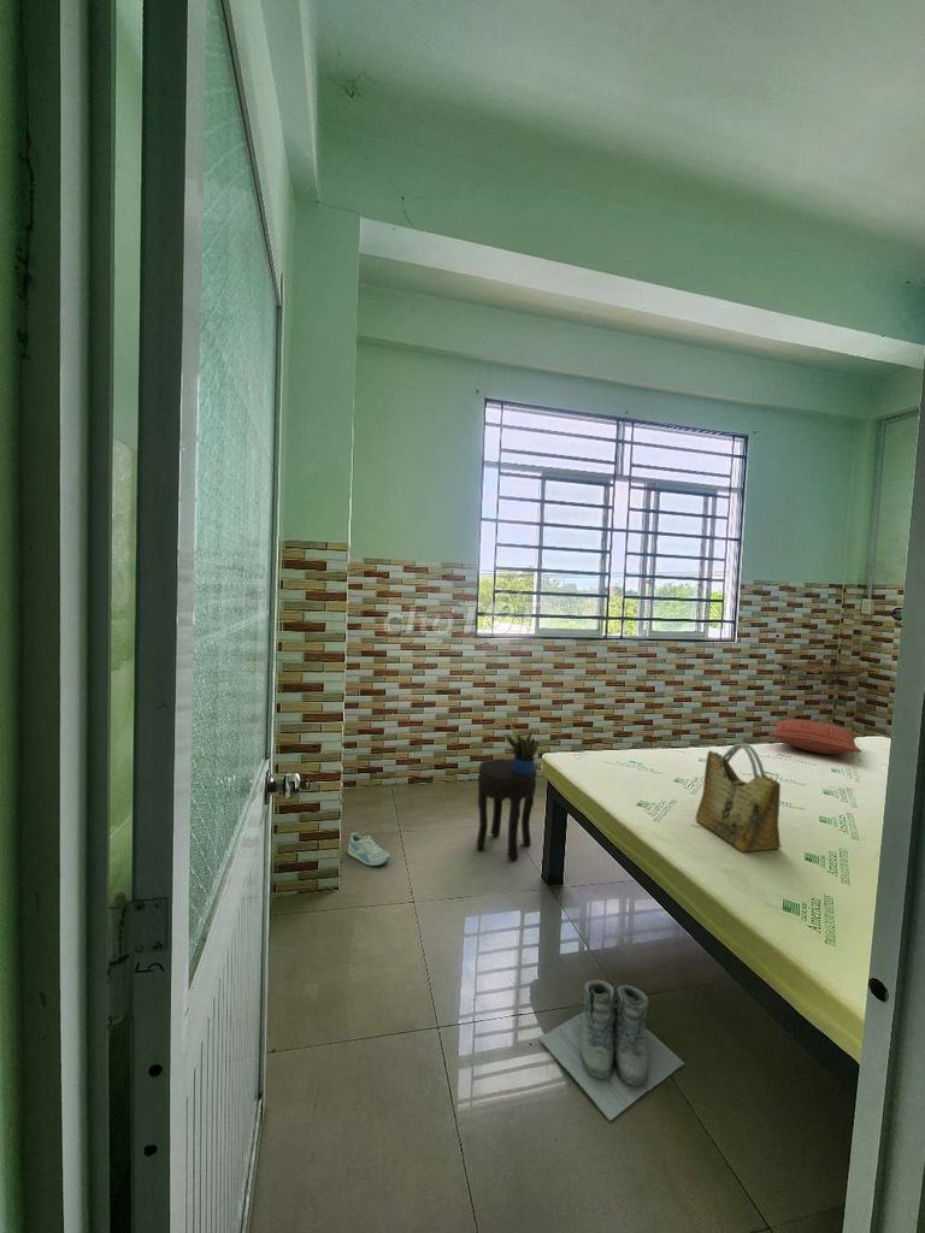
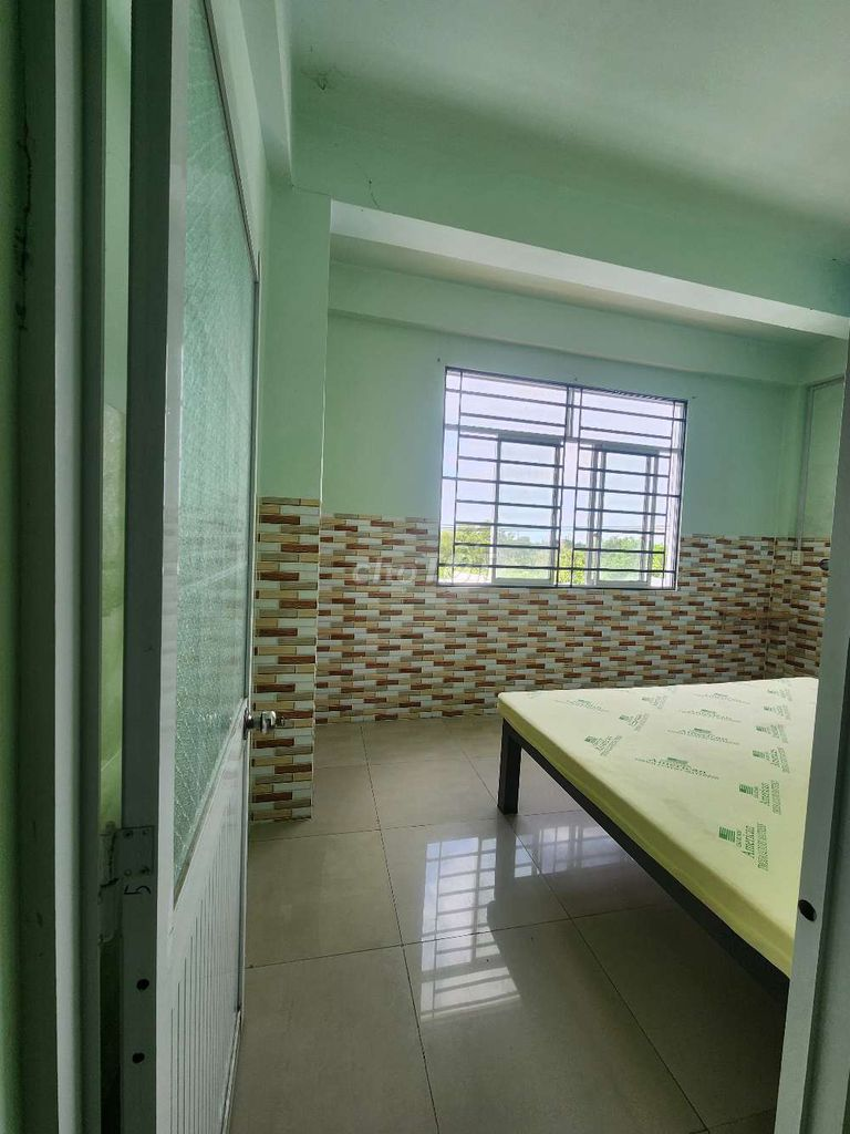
- boots (612, 1023)
- pillow (813, 735)
- side table (501, 808)
- potted plant (518, 743)
- grocery bag (738, 789)
- sneaker (369, 848)
